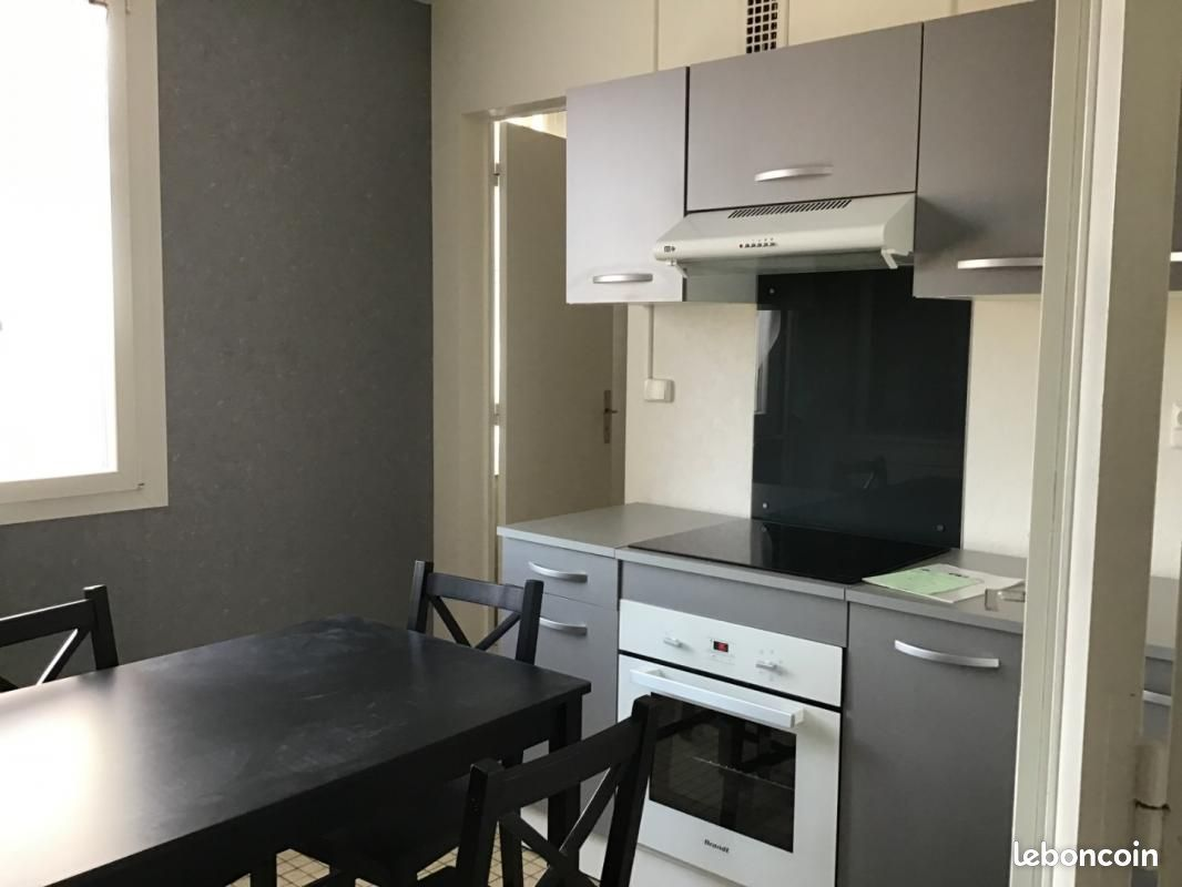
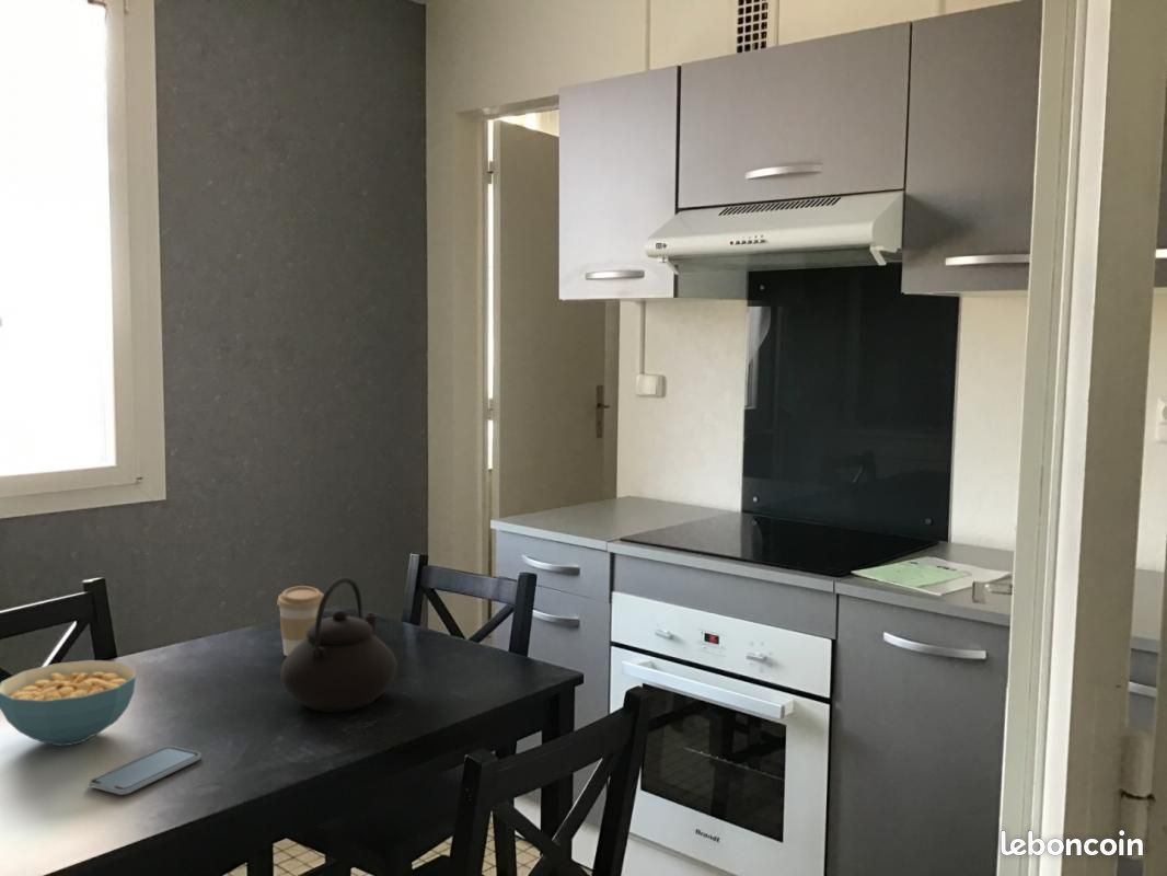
+ coffee cup (301, 621)
+ cereal bowl (69, 708)
+ smartphone (147, 769)
+ teapot (345, 635)
